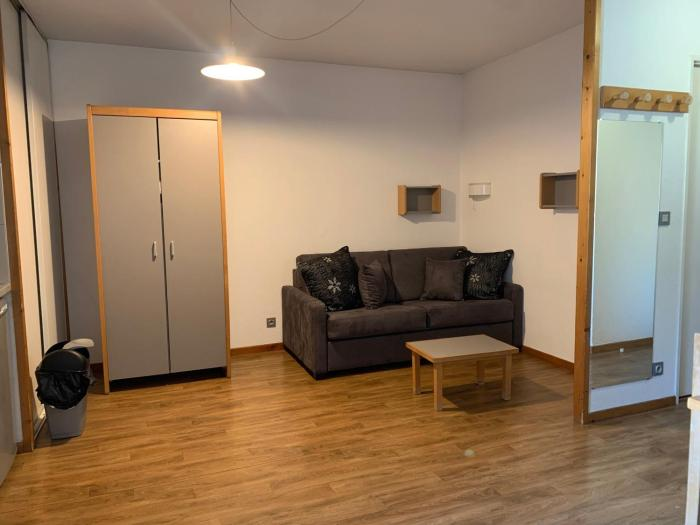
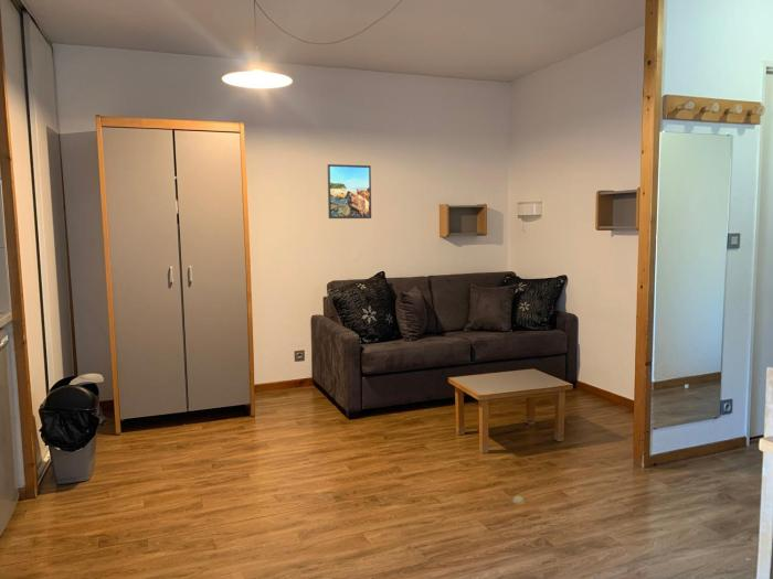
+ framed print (349, 192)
